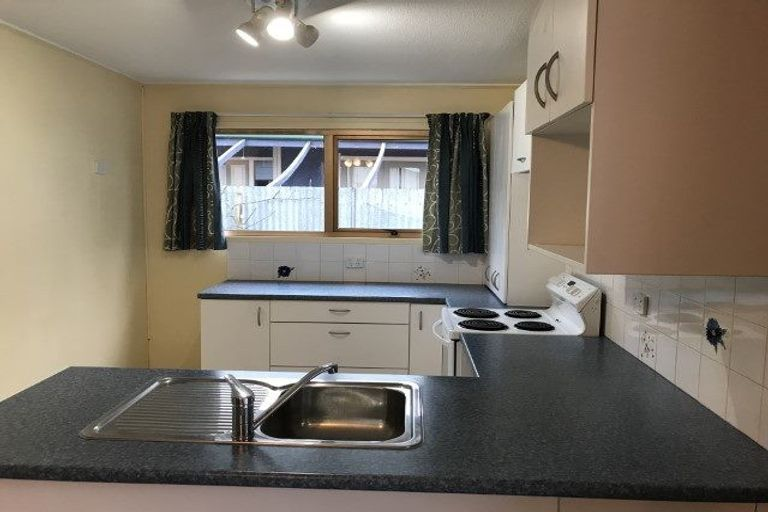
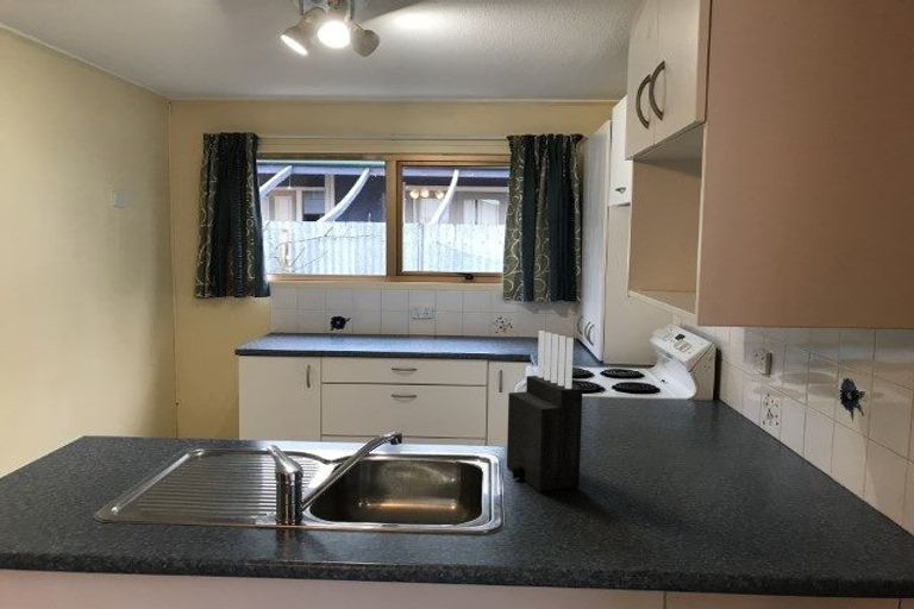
+ knife block (539, 406)
